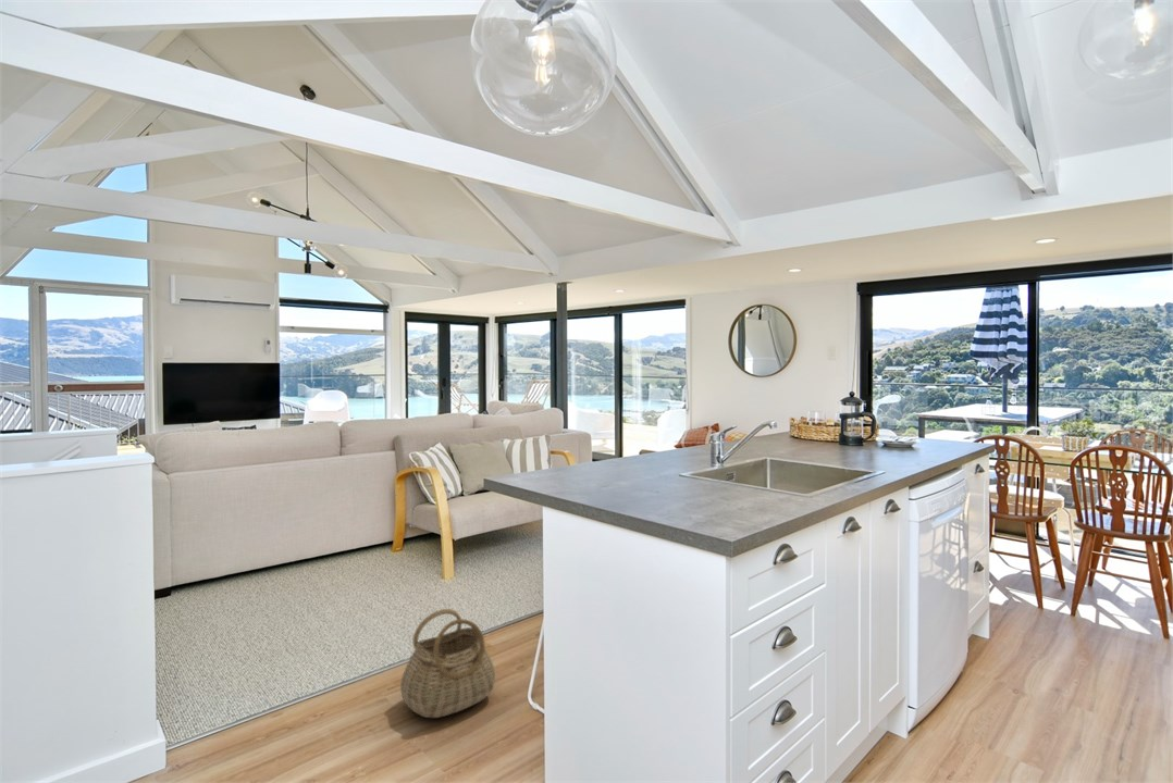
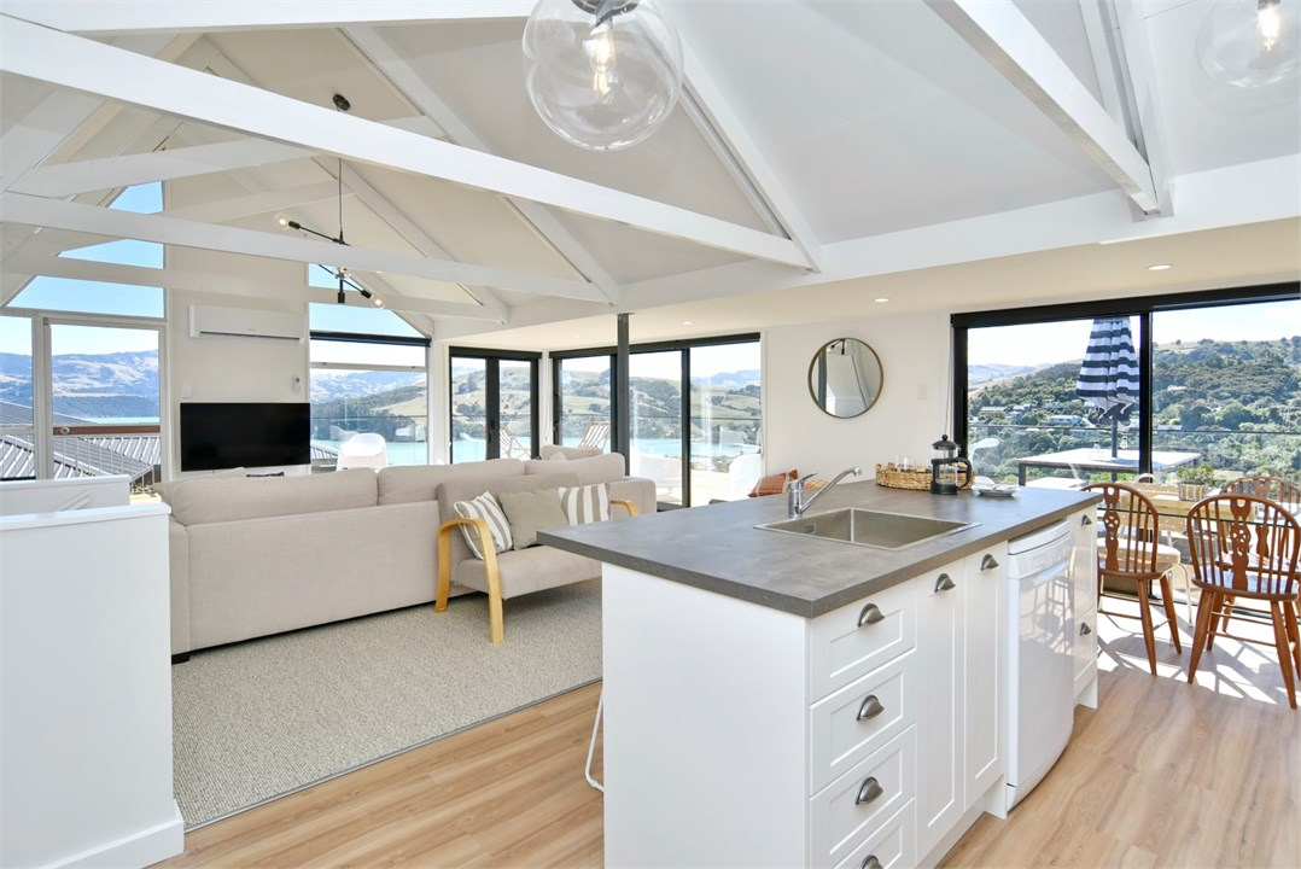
- basket (448, 658)
